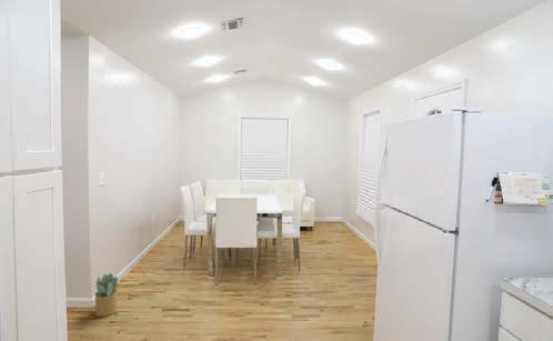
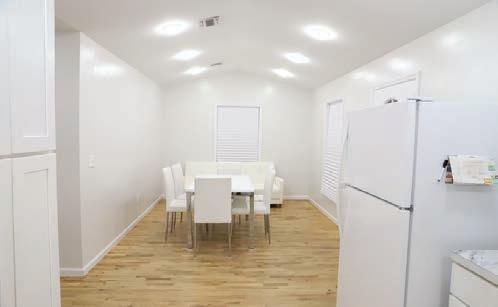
- potted plant (104, 294)
